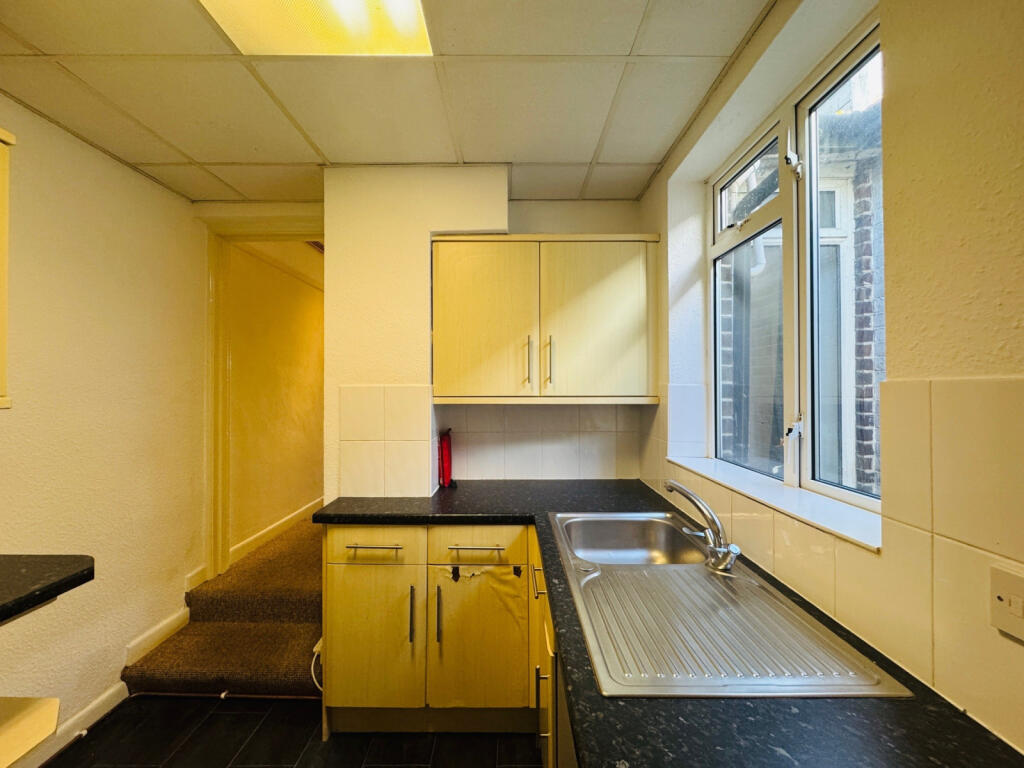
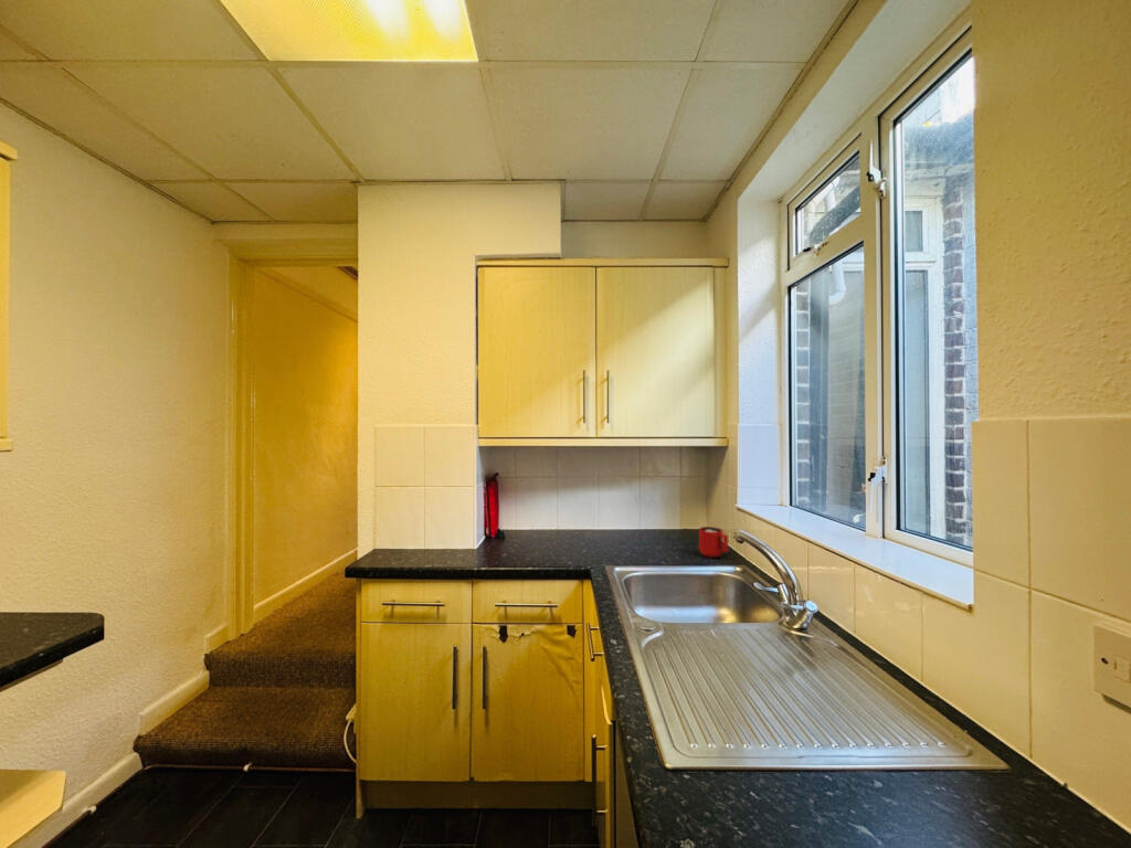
+ mug (714, 543)
